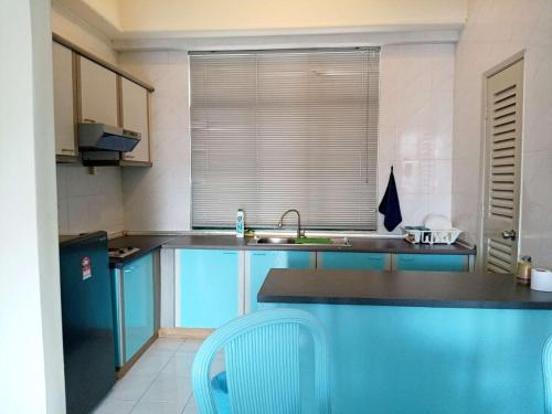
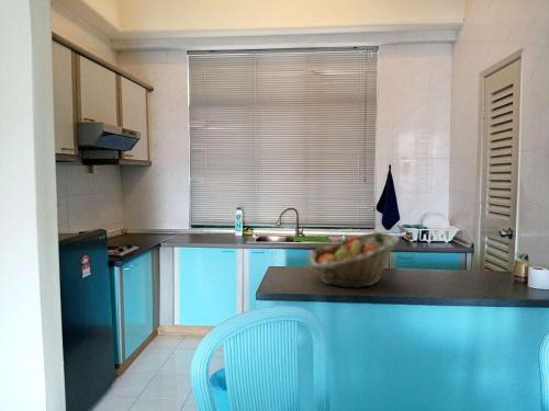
+ fruit basket (352, 256)
